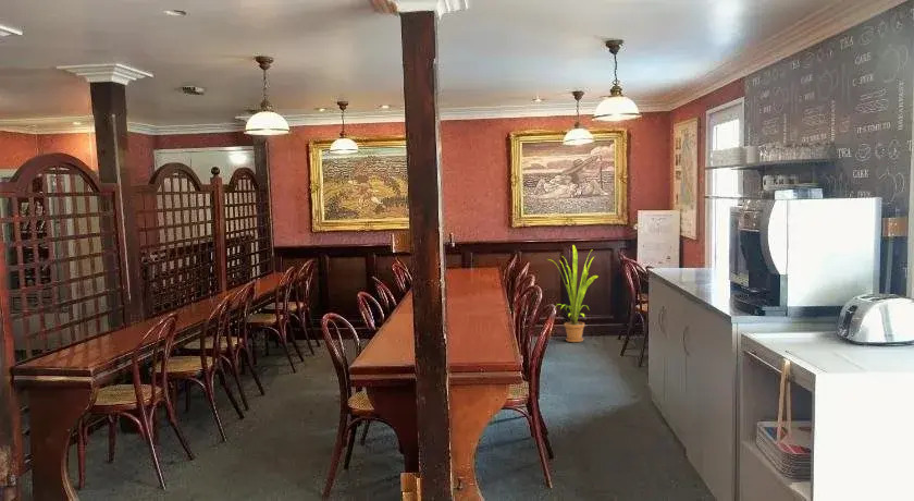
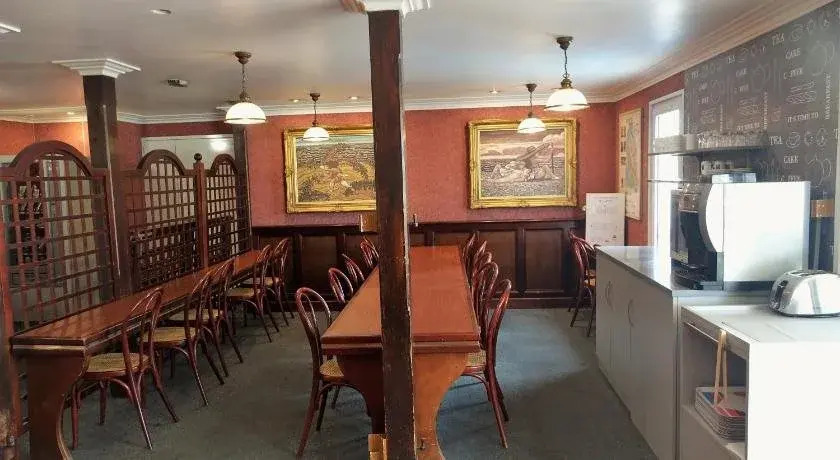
- house plant (571, 293)
